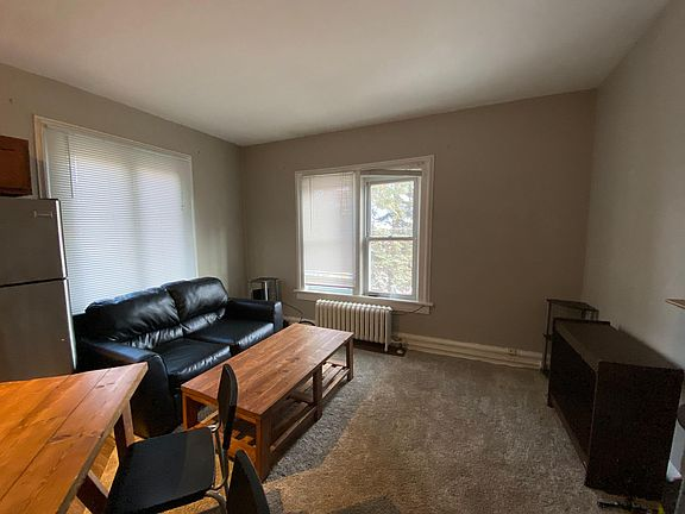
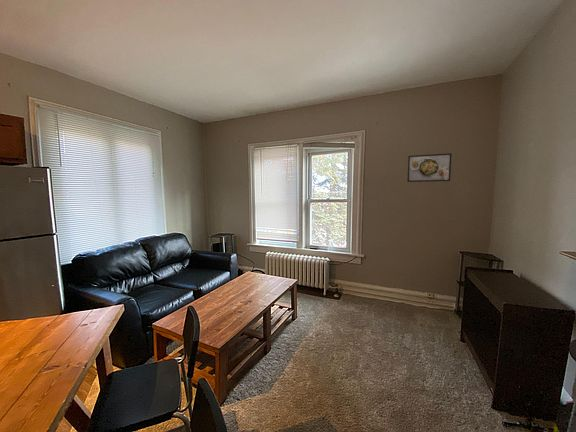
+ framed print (428, 168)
